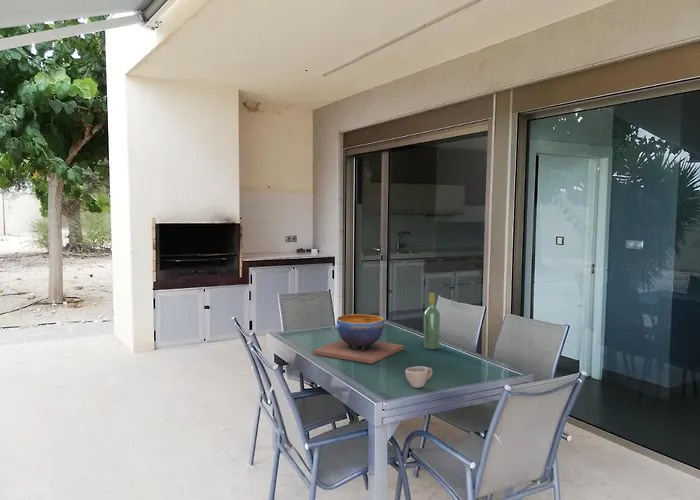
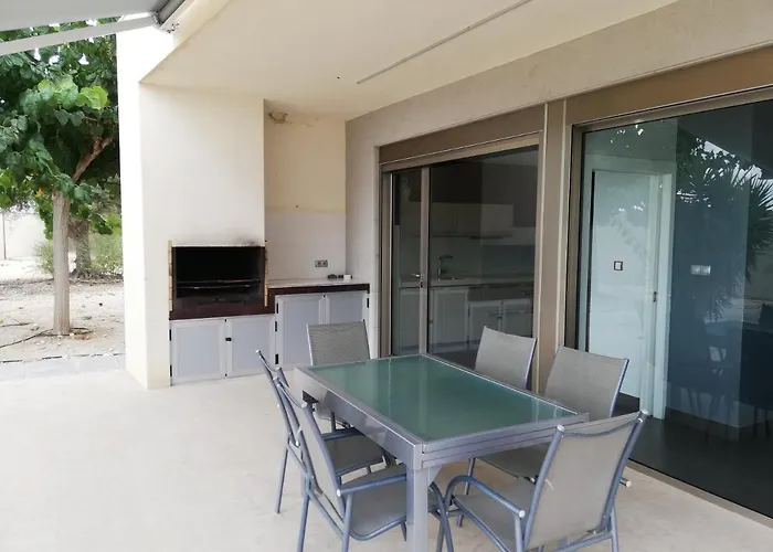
- cup (419, 376)
- decorative bowl (359, 334)
- wine bottle (431, 320)
